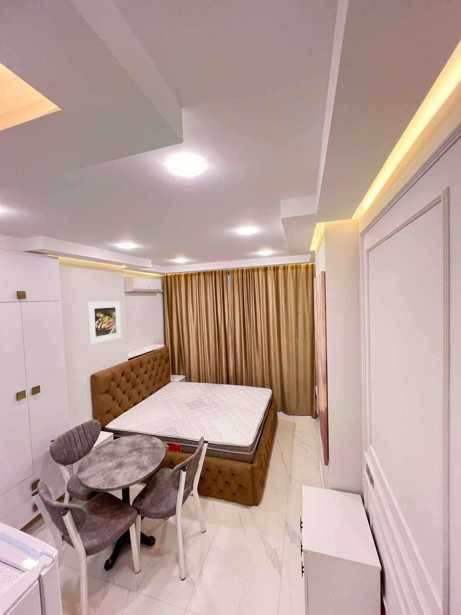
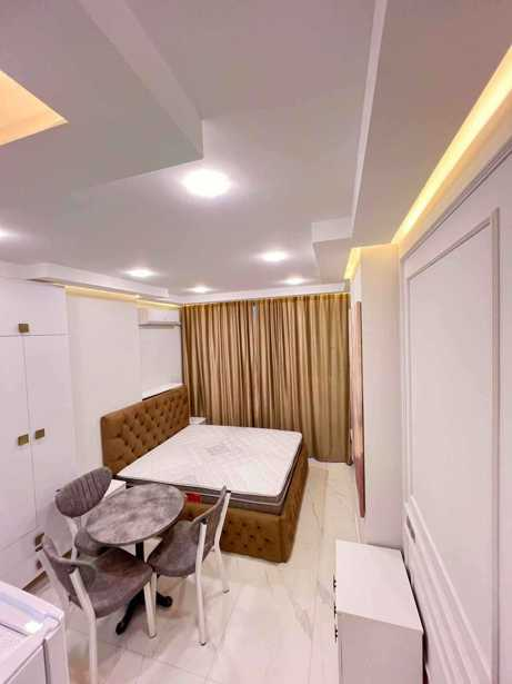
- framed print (105, 321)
